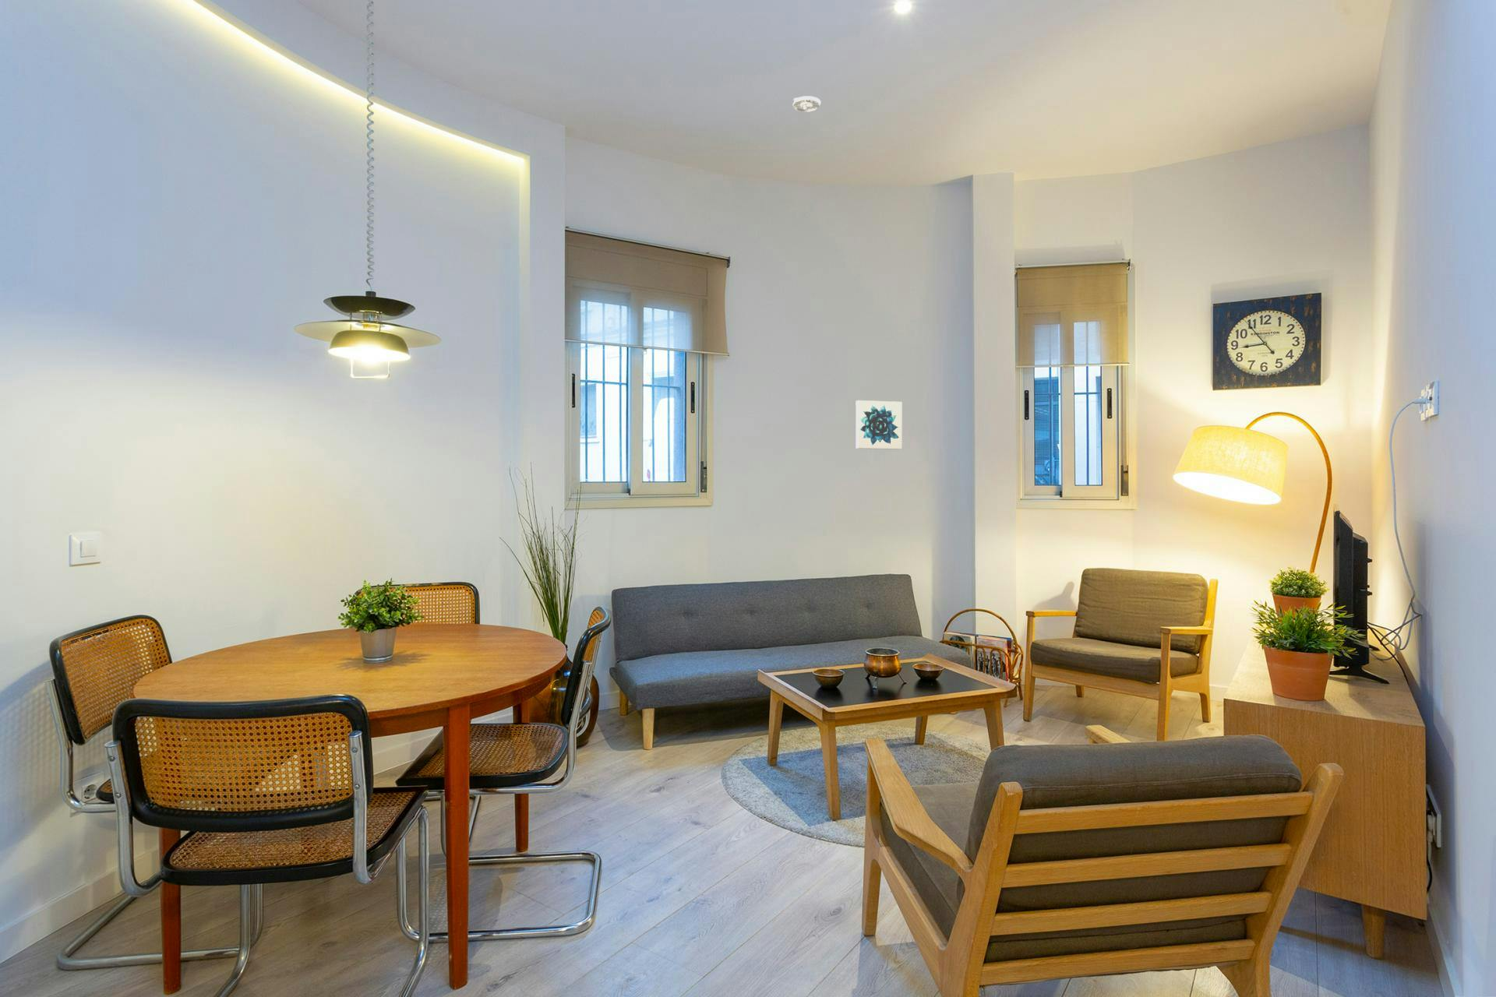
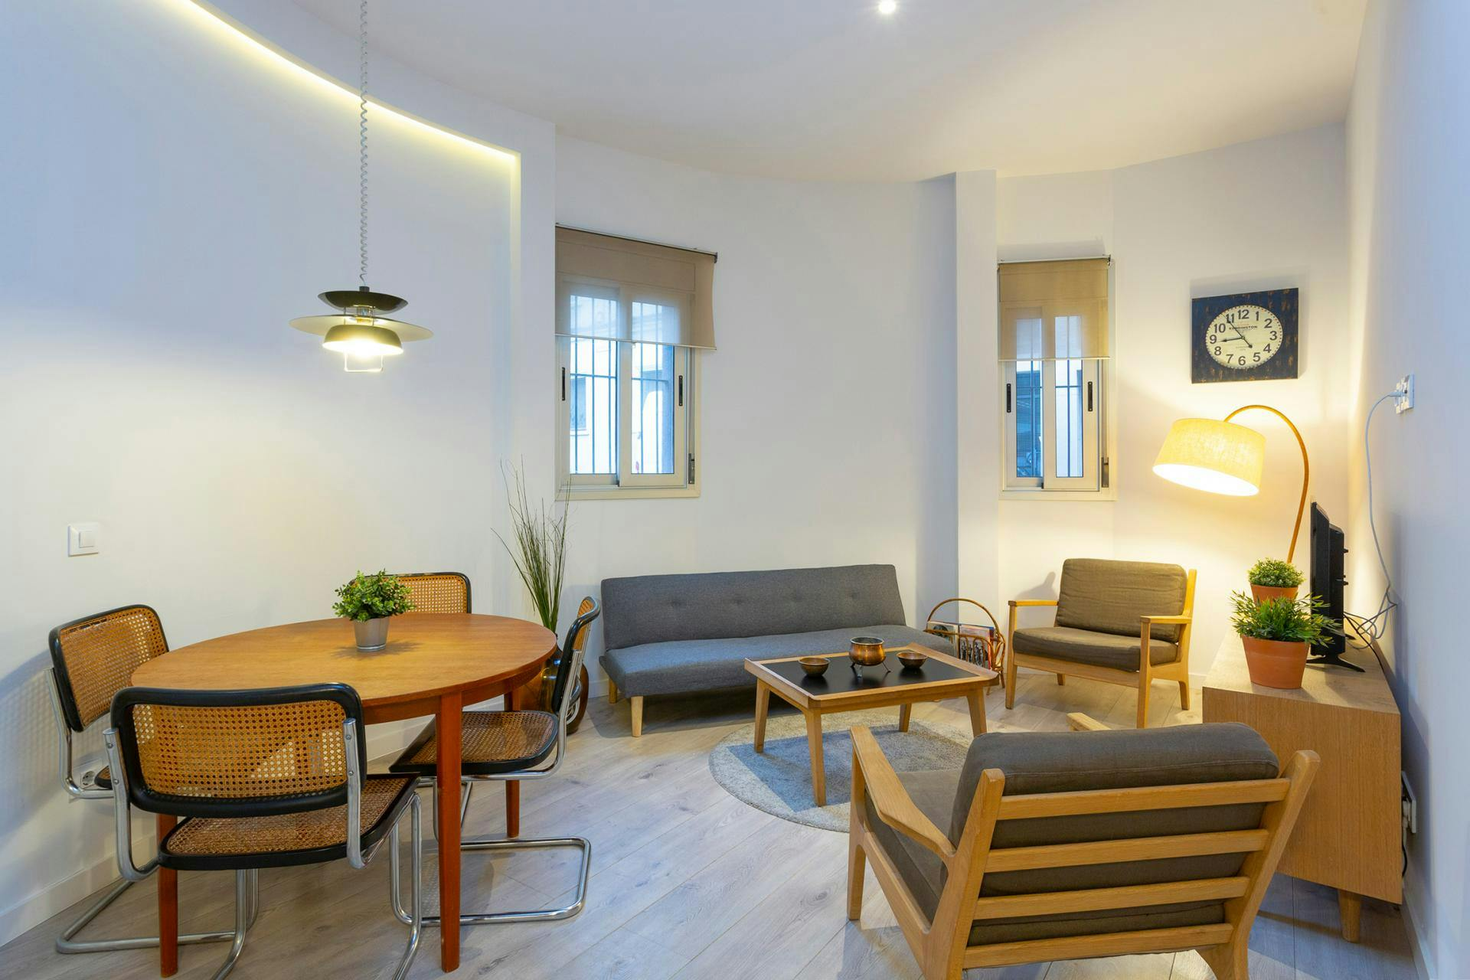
- wall art (879, 425)
- smoke detector (806, 105)
